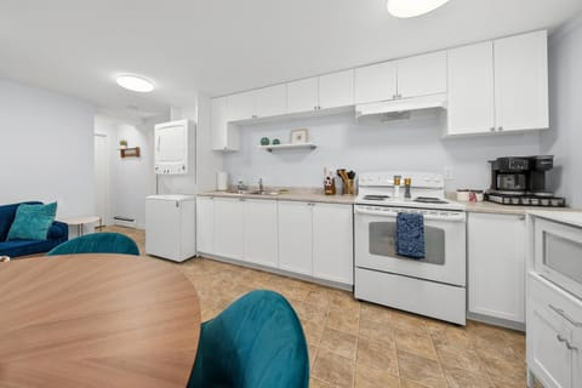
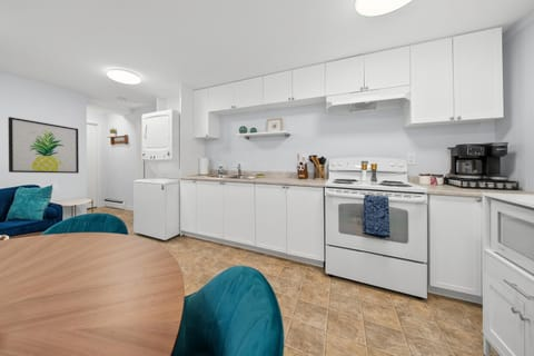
+ wall art (47, 148)
